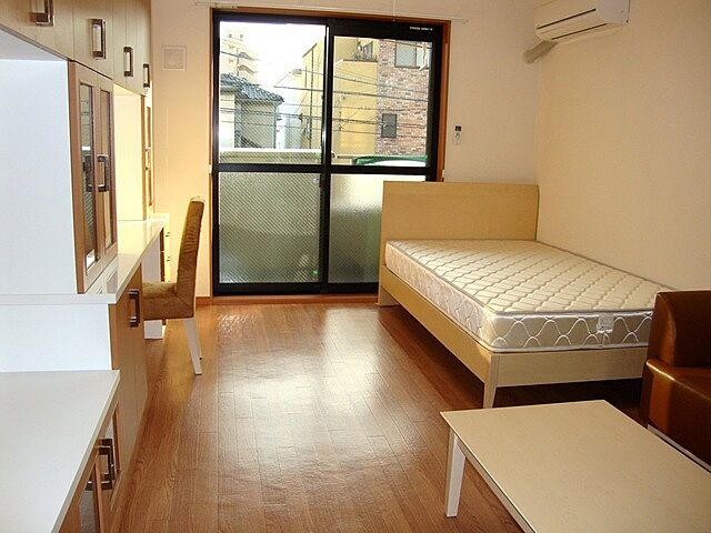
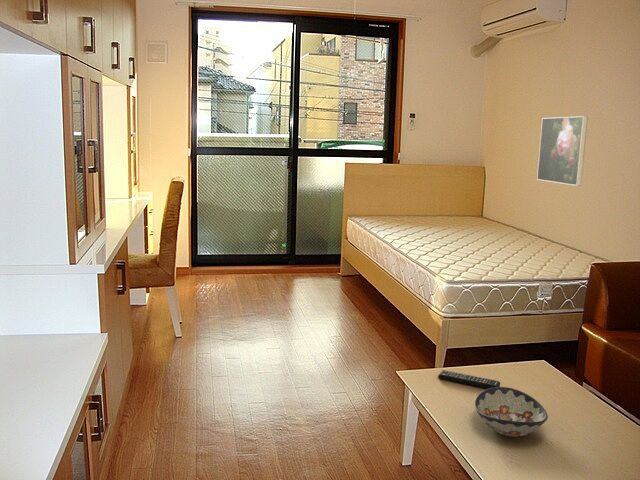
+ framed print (560, 150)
+ remote control (468, 380)
+ decorative bowl (509, 416)
